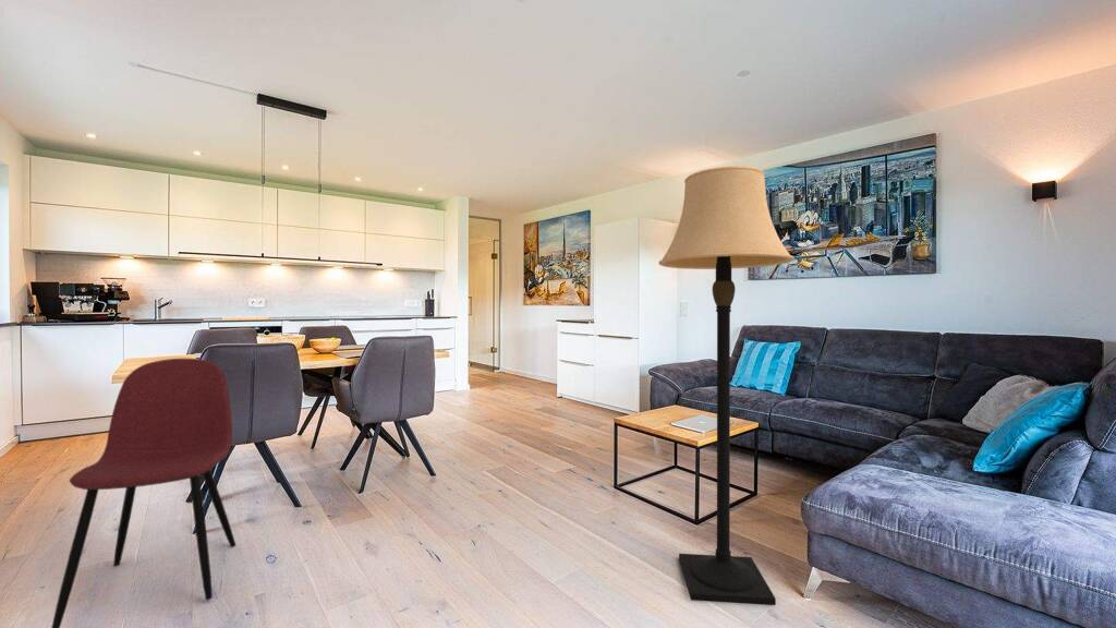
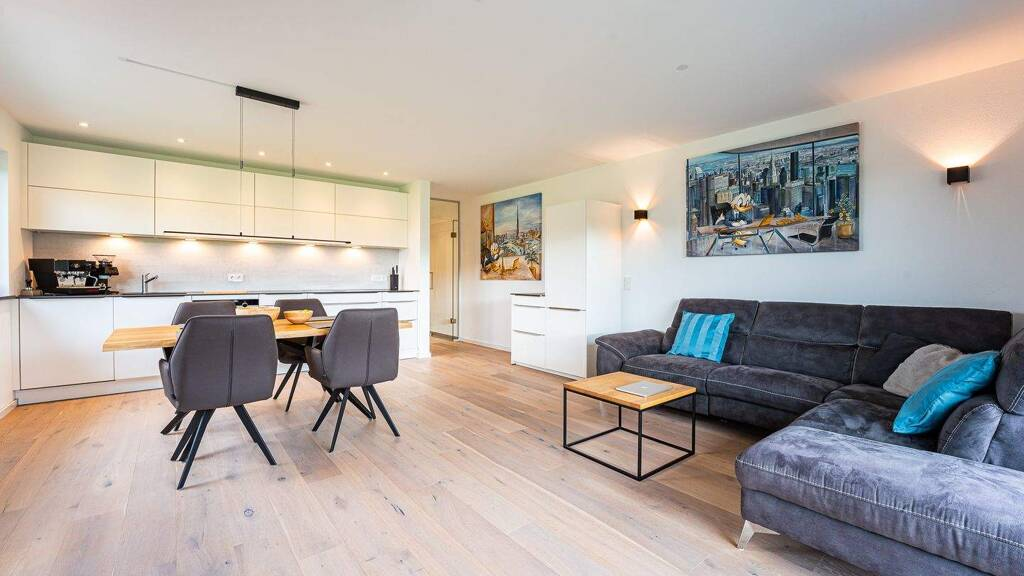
- lamp (723, 378)
- dining chair (158, 473)
